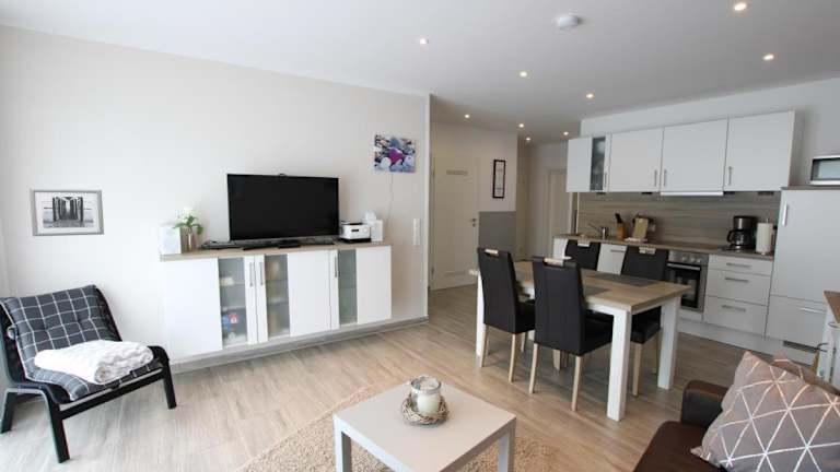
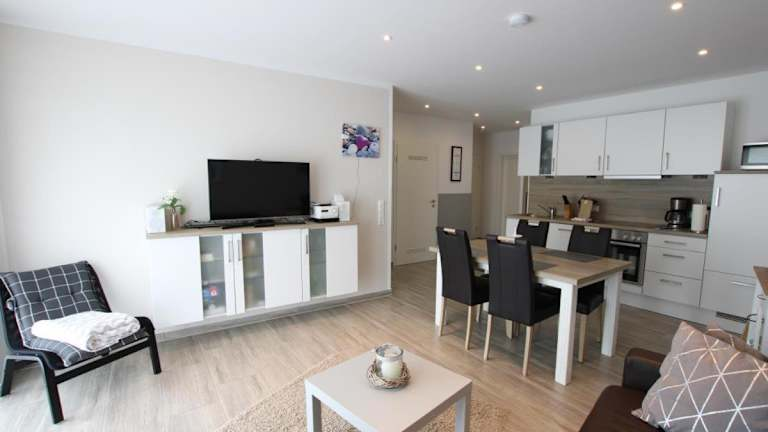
- wall art (68, 212)
